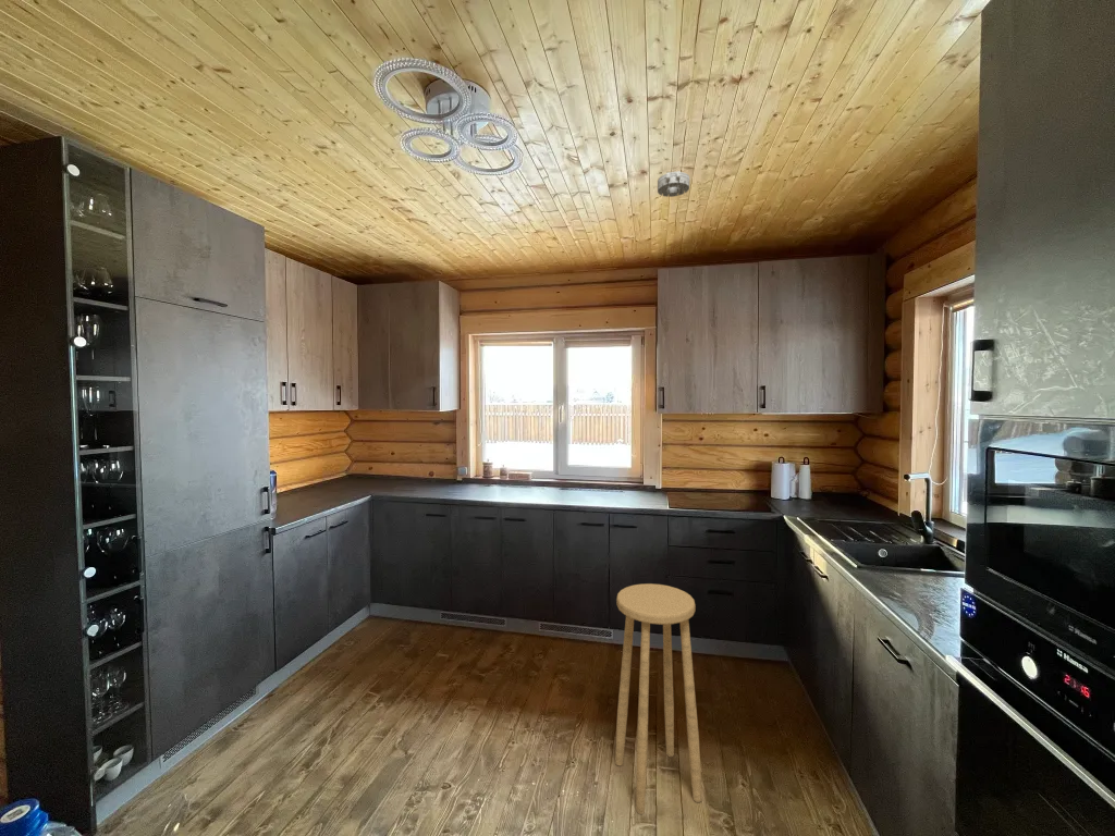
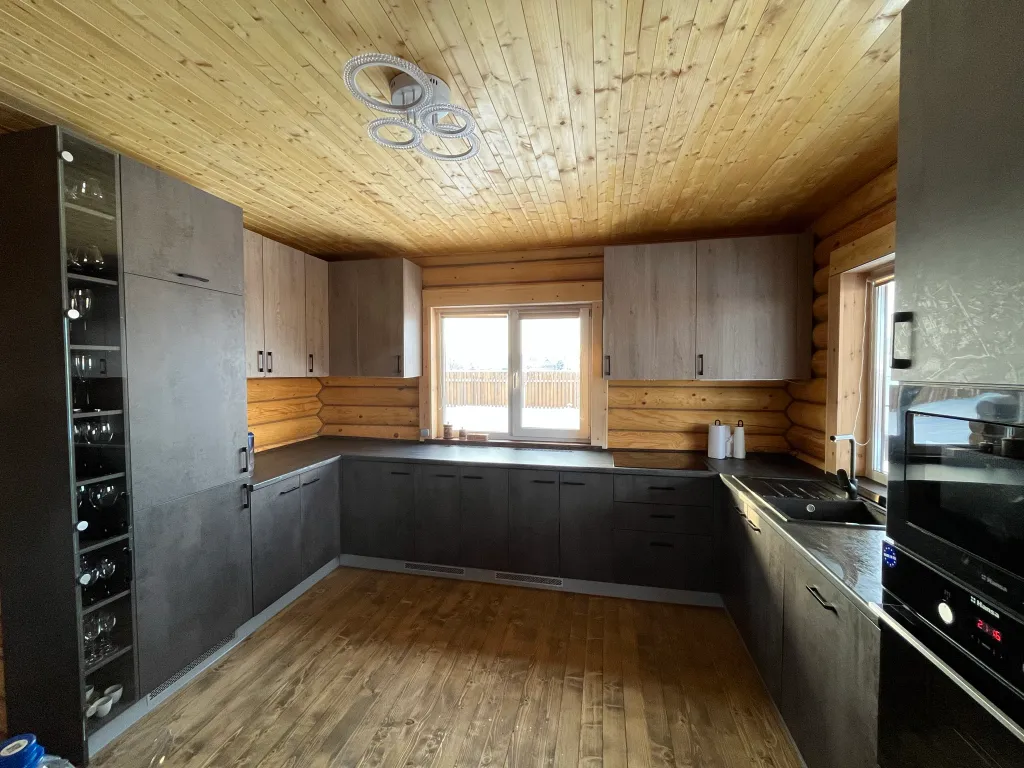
- smoke detector (673, 183)
- stool (648, 689)
